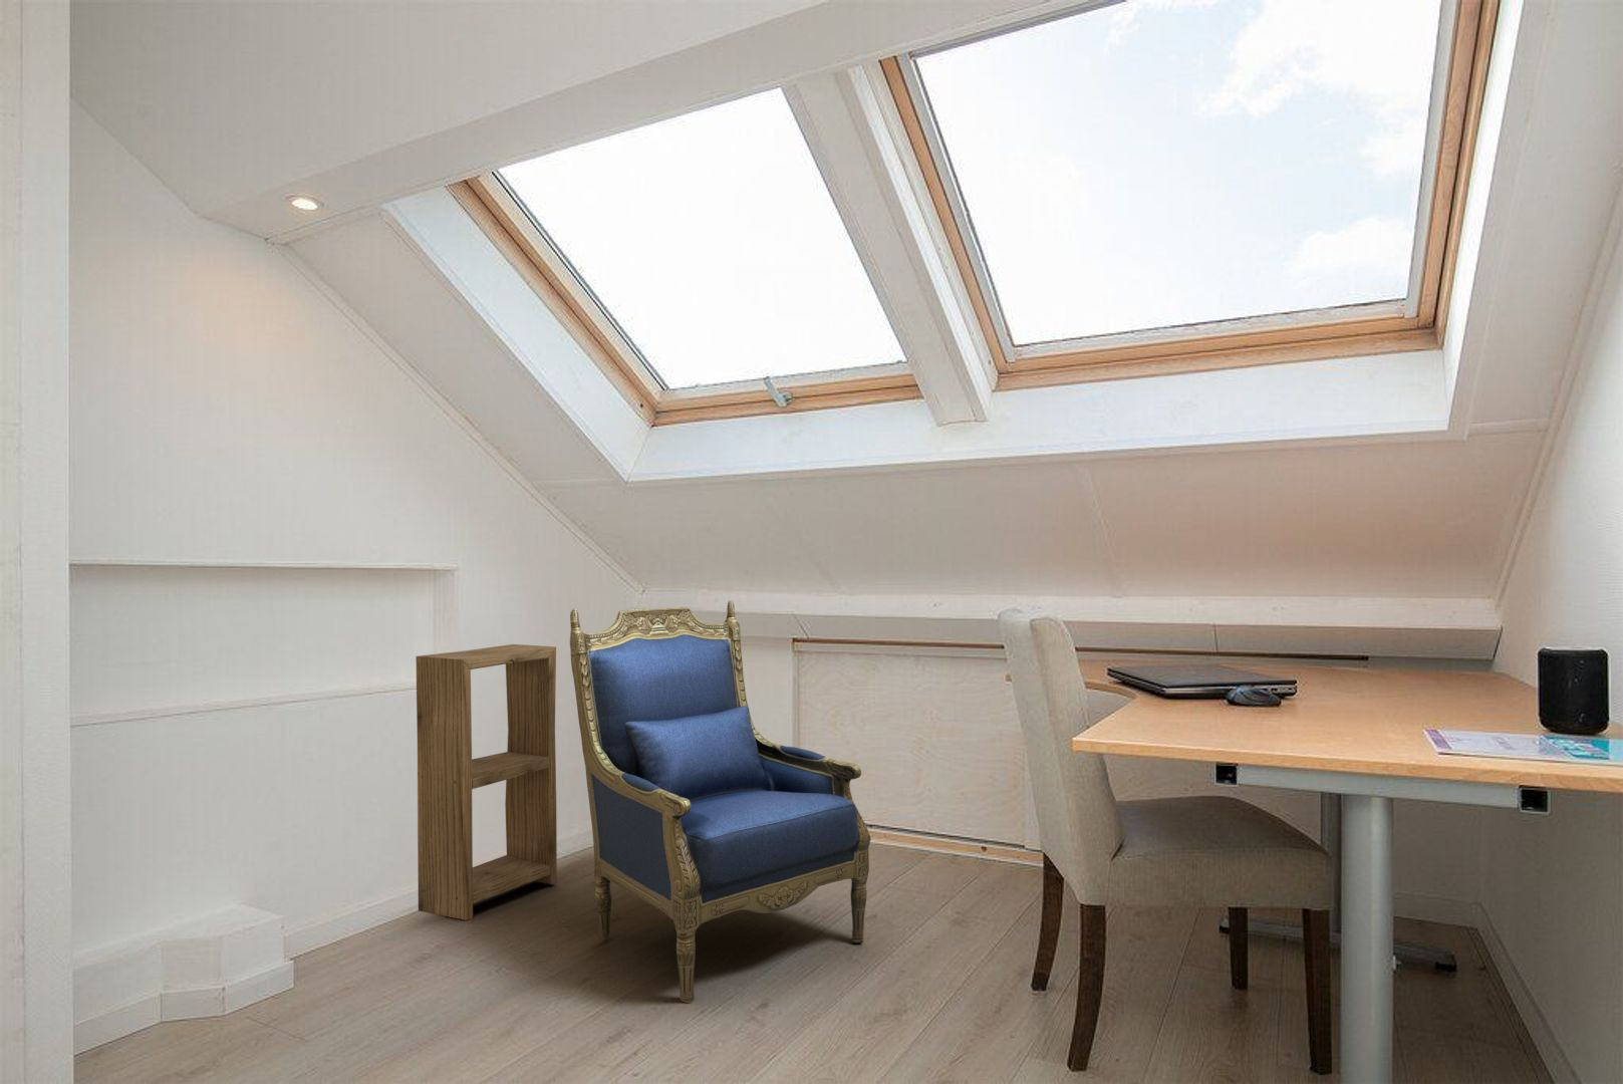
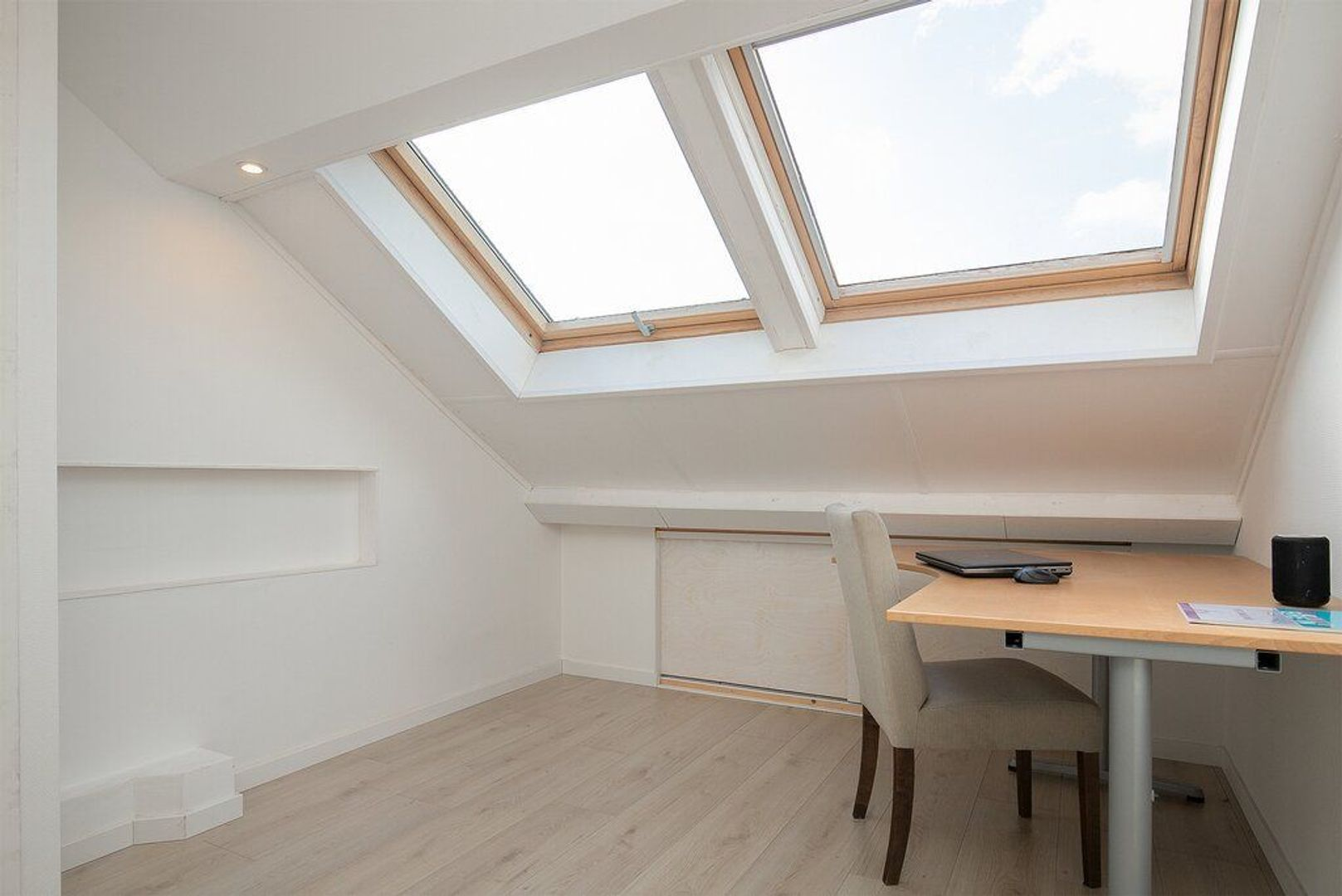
- shelving unit (490, 774)
- armchair (715, 773)
